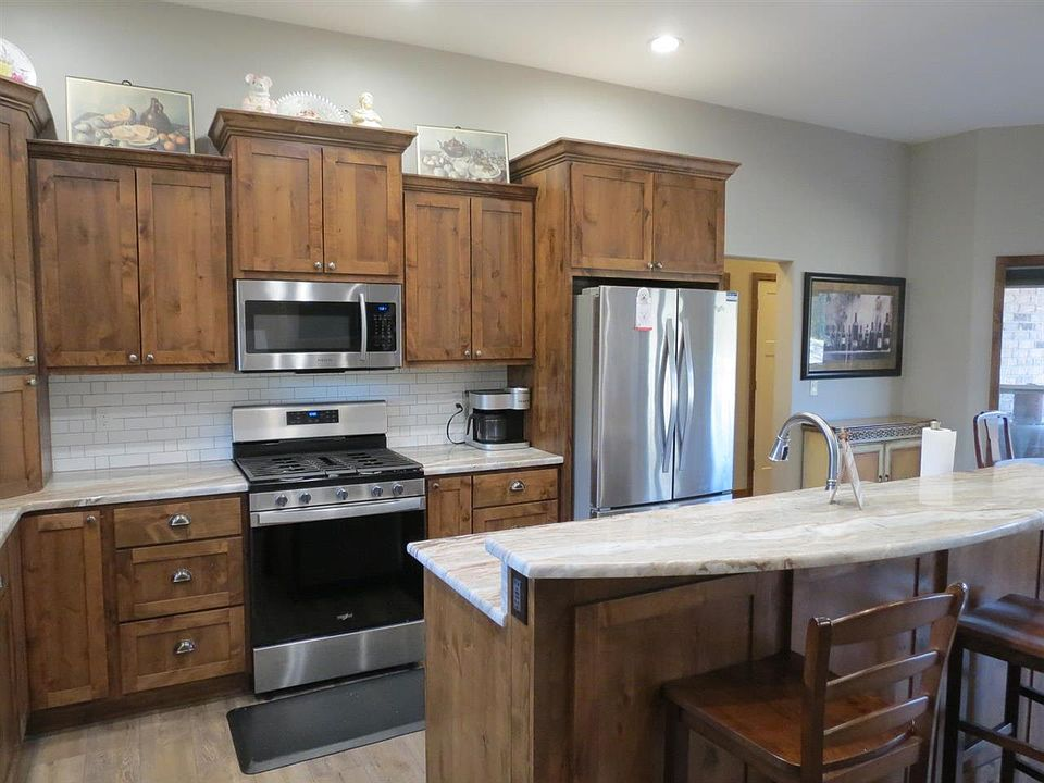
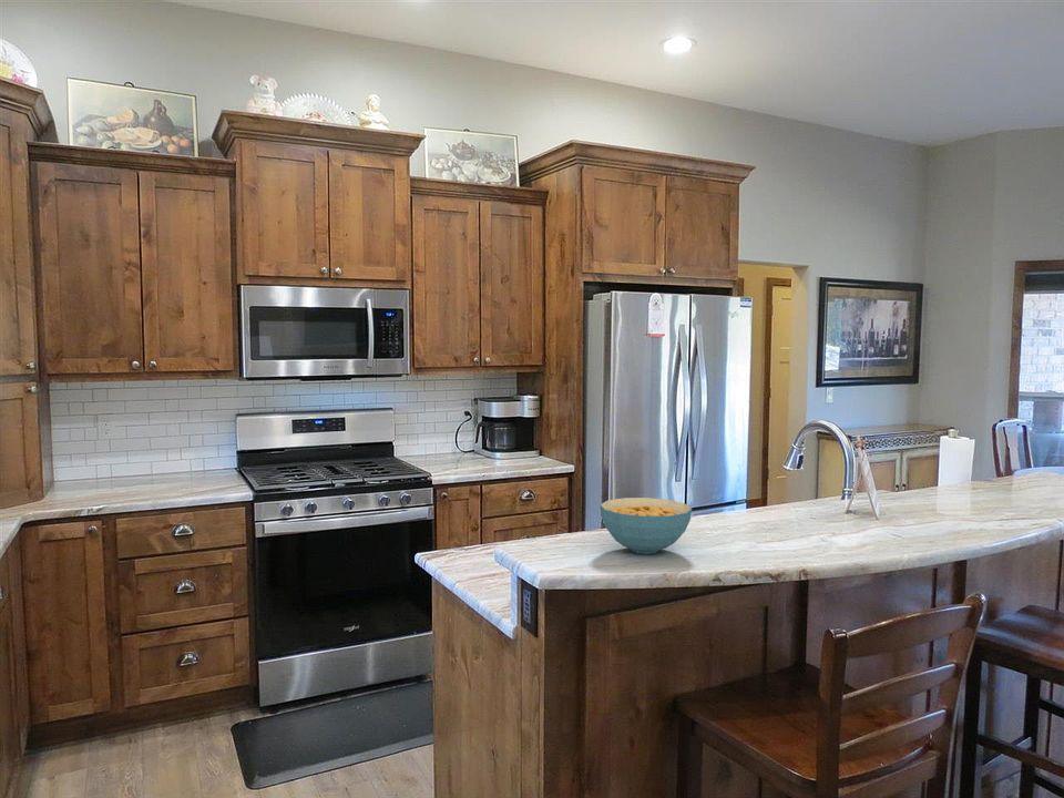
+ cereal bowl (644, 528)
